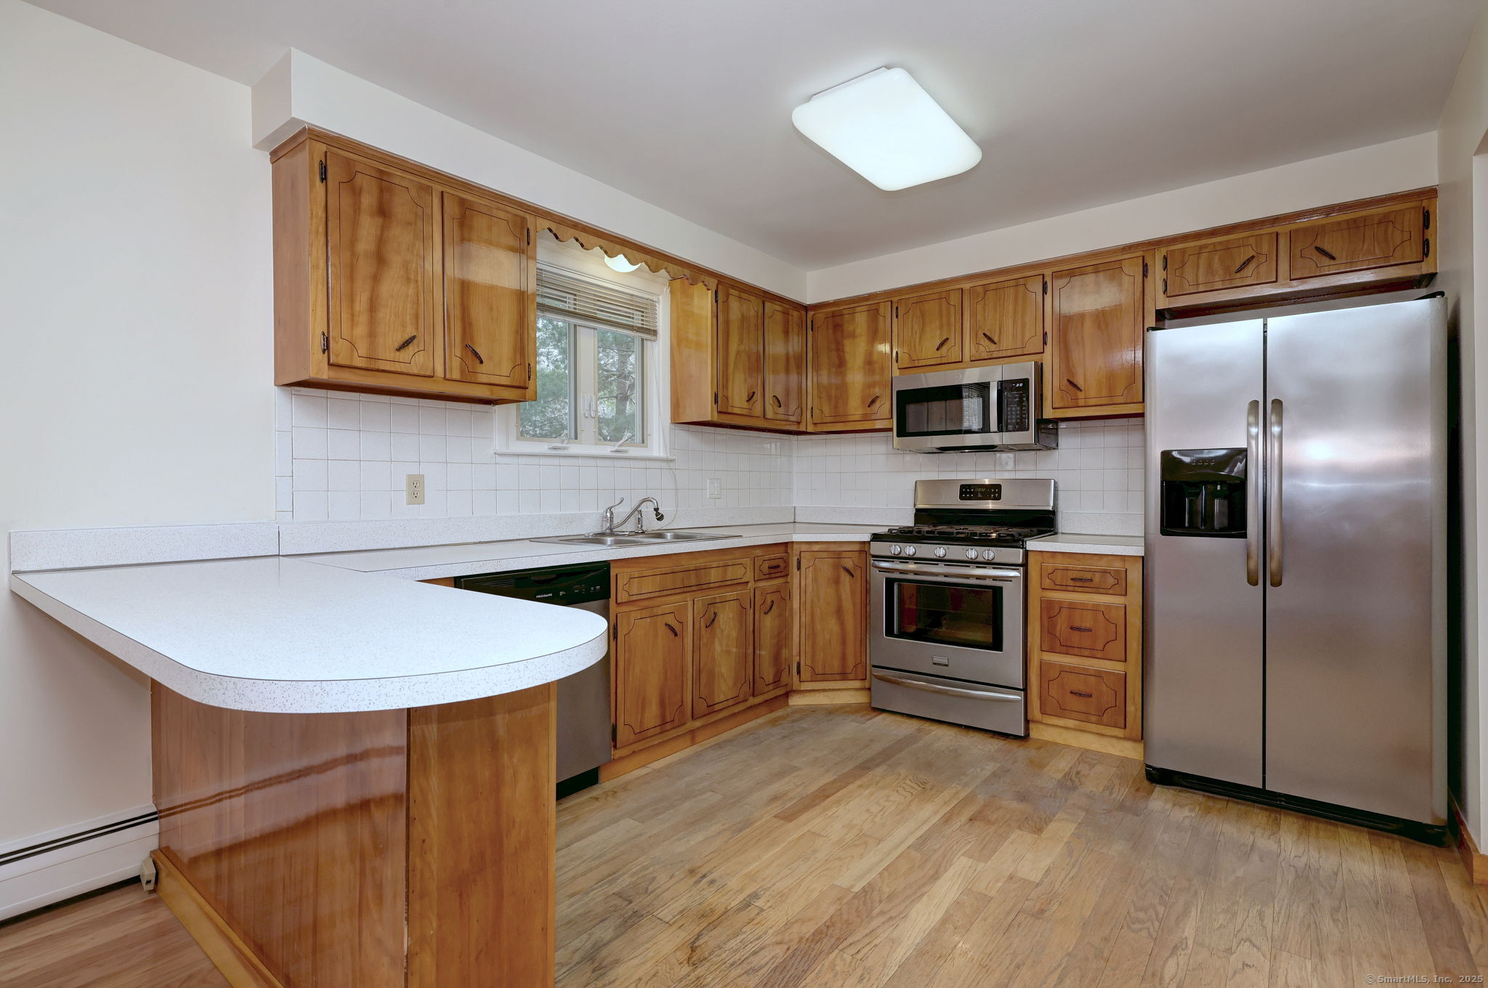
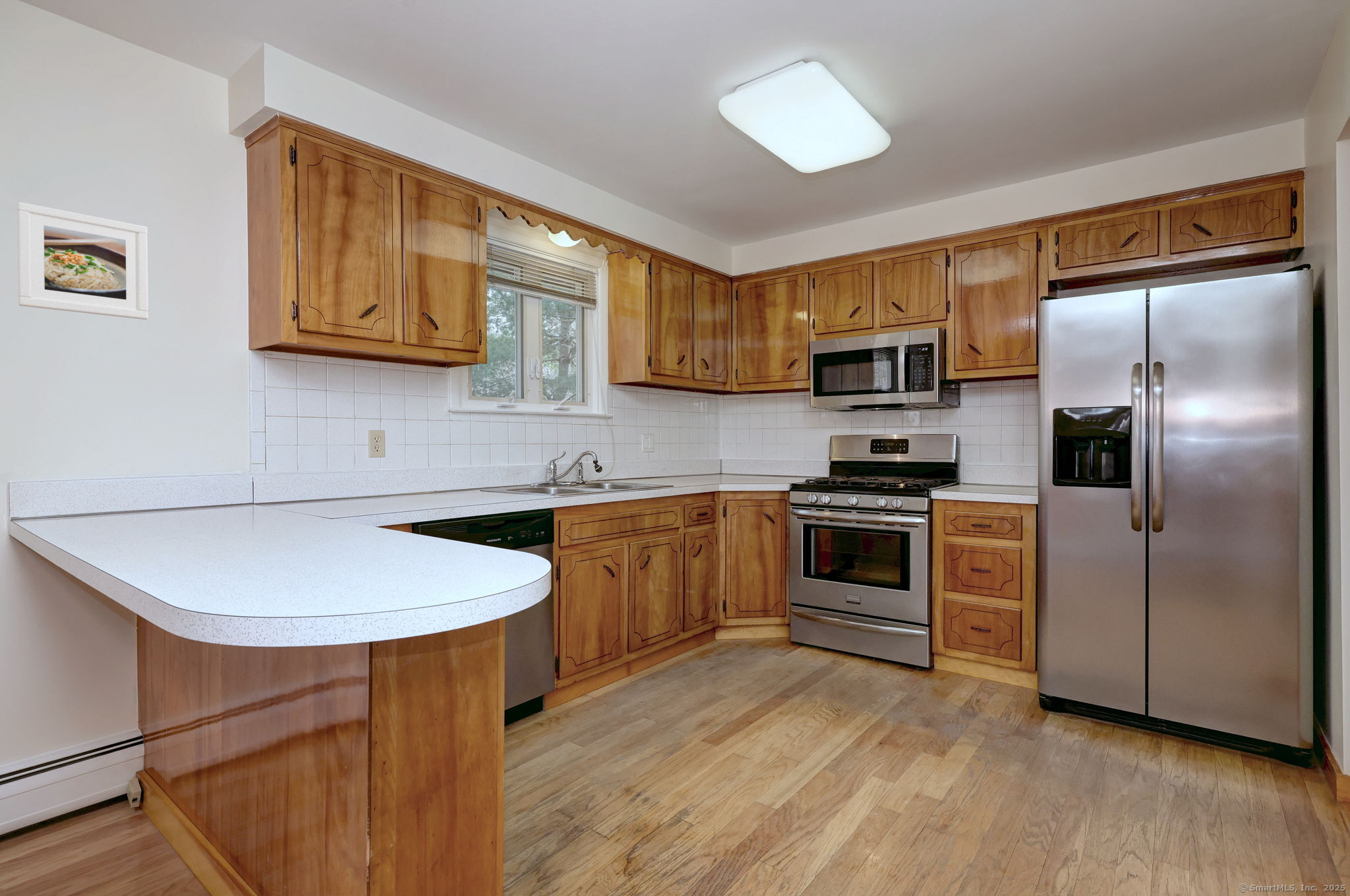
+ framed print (86, 264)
